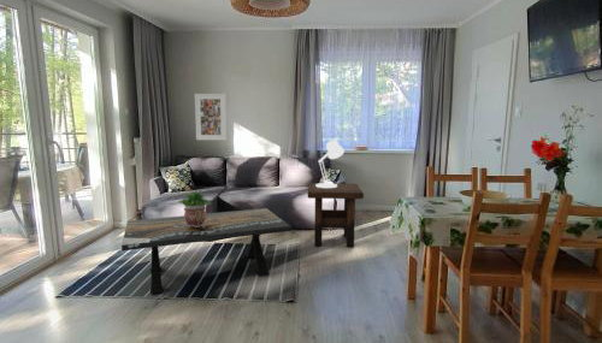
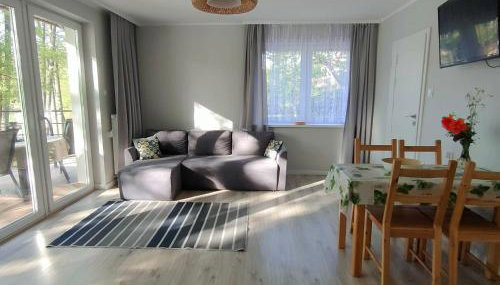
- side table (334, 213)
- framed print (211, 117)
- coffee table (207, 239)
- table lamp (329, 158)
- potted plant (194, 207)
